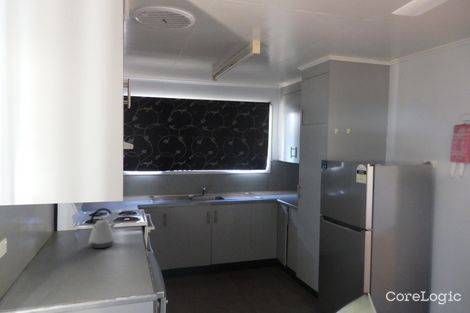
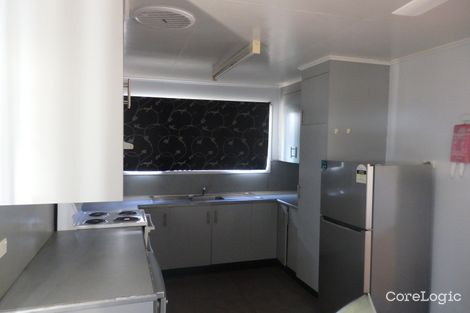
- kettle (102, 226)
